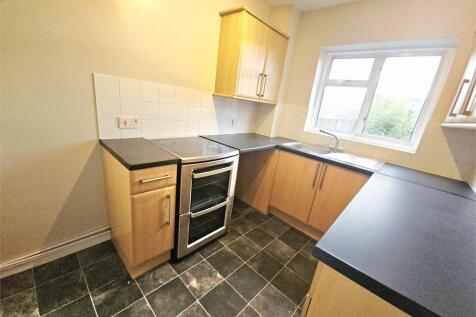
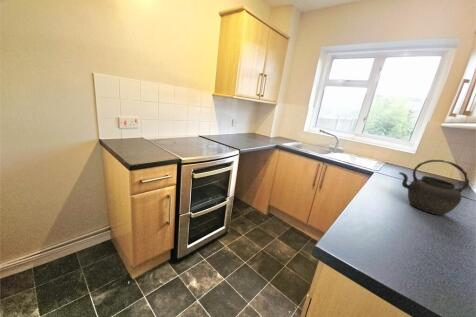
+ kettle (428, 183)
